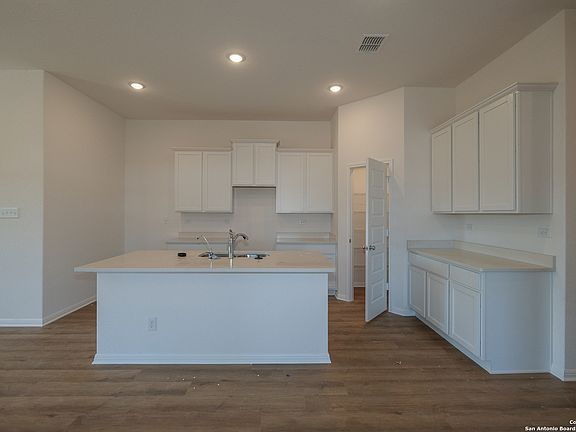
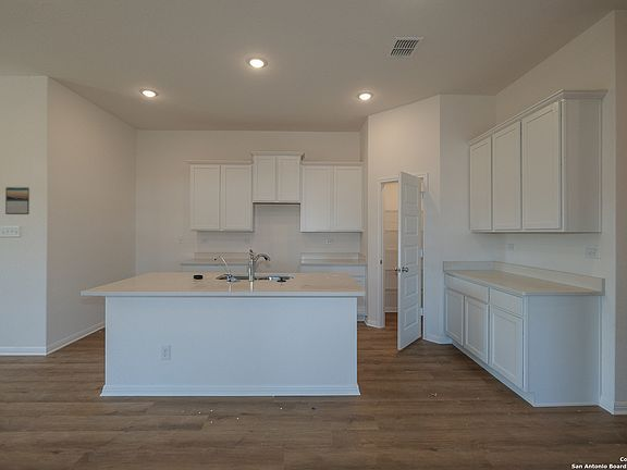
+ calendar (17, 200)
